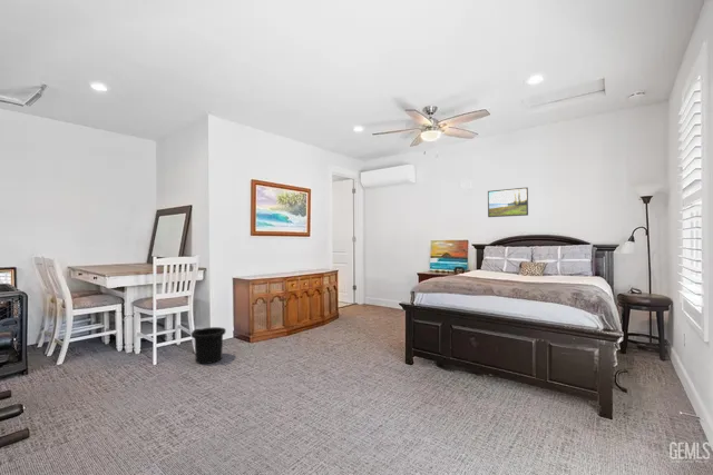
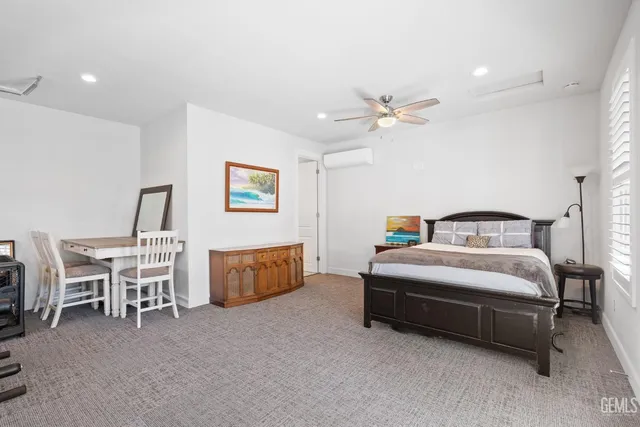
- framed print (507, 202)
- trash can (208, 345)
